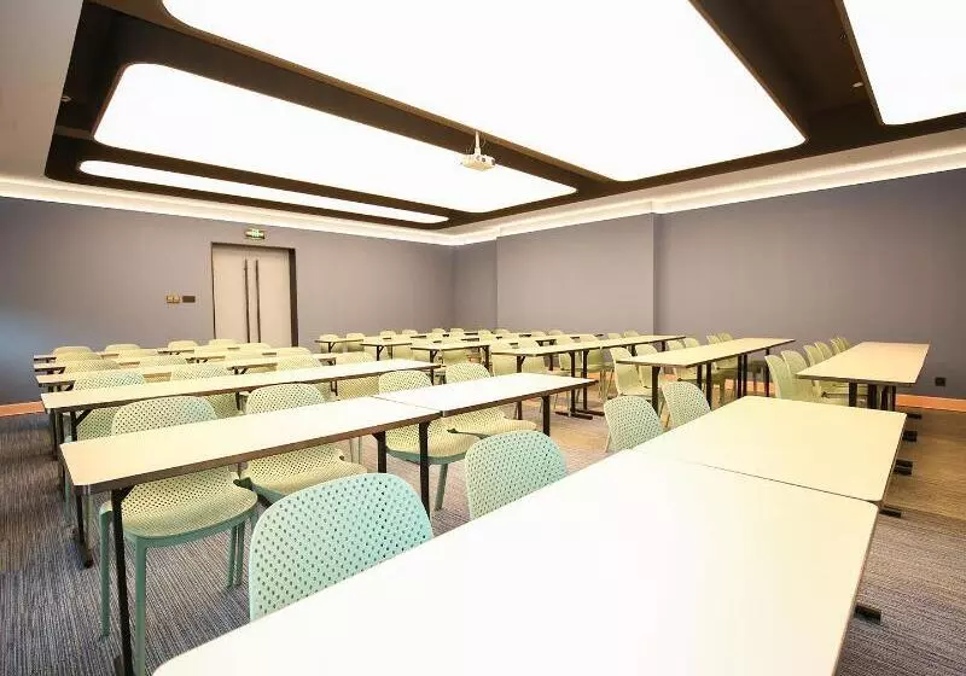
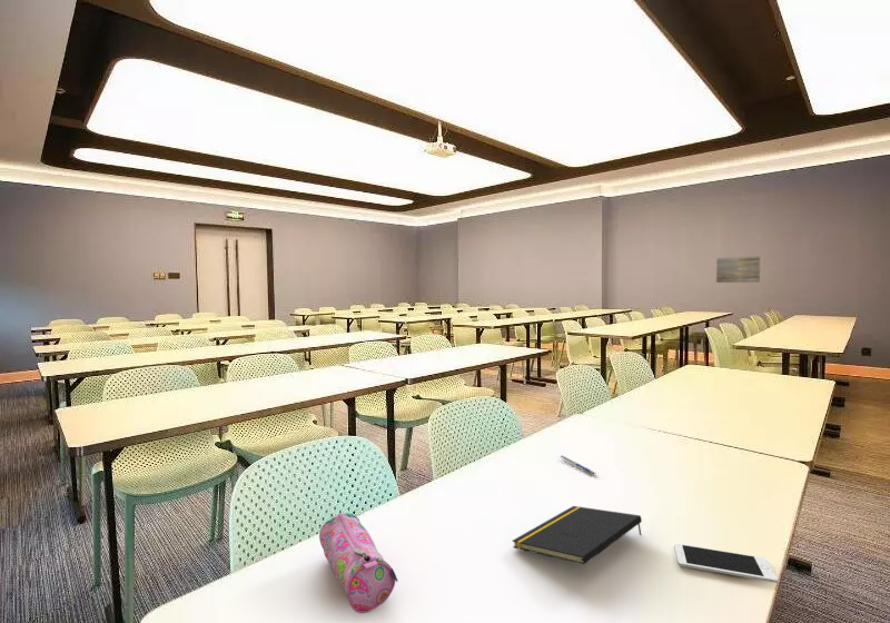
+ pencil case (355, 556)
+ cell phone (722, 561)
+ wall art (738, 269)
+ pen (576, 464)
+ notepad (577, 531)
